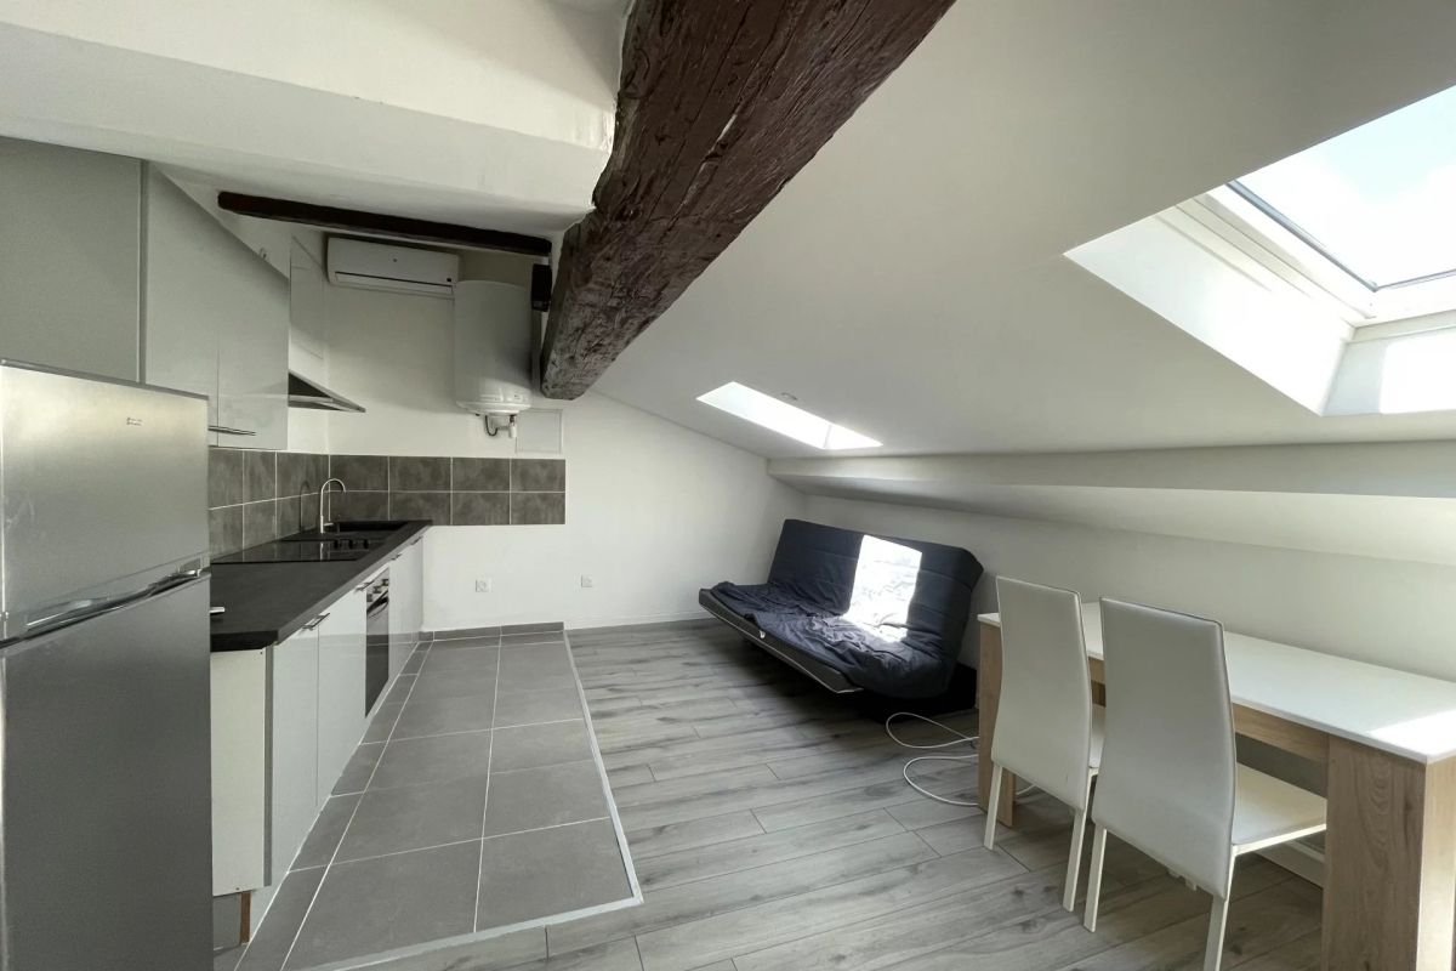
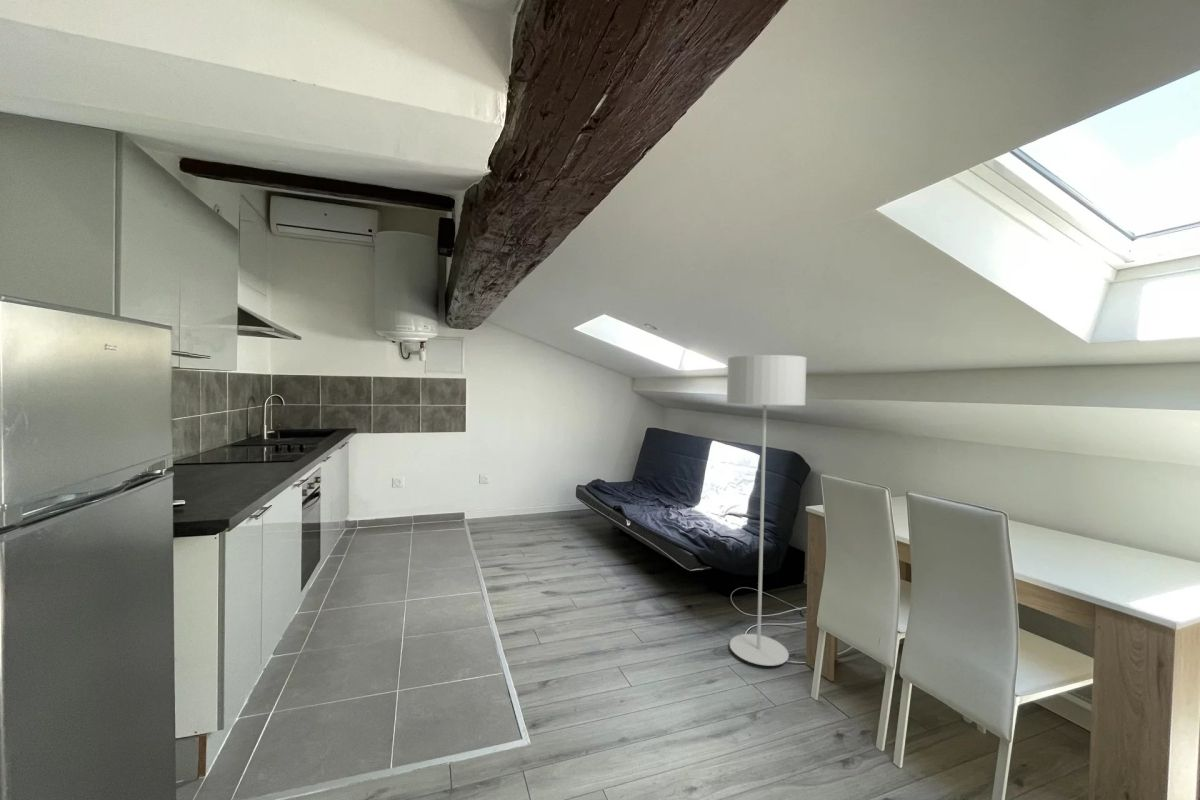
+ floor lamp (762, 506)
